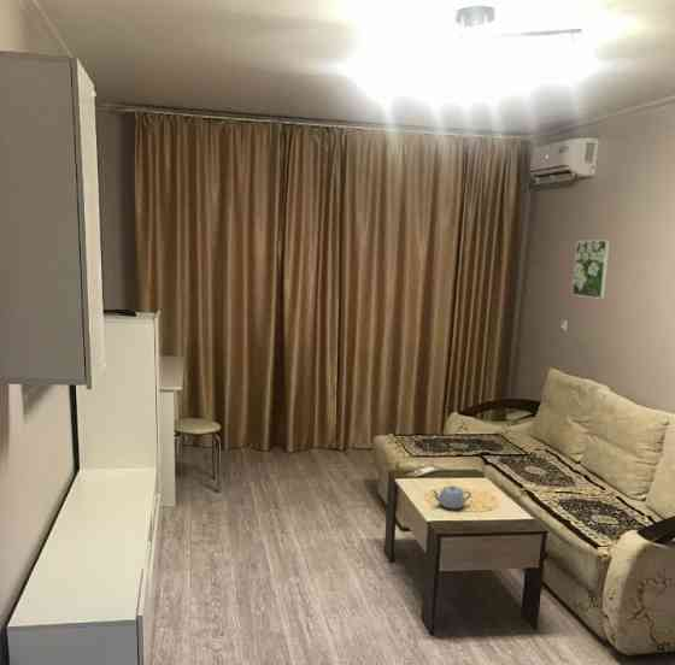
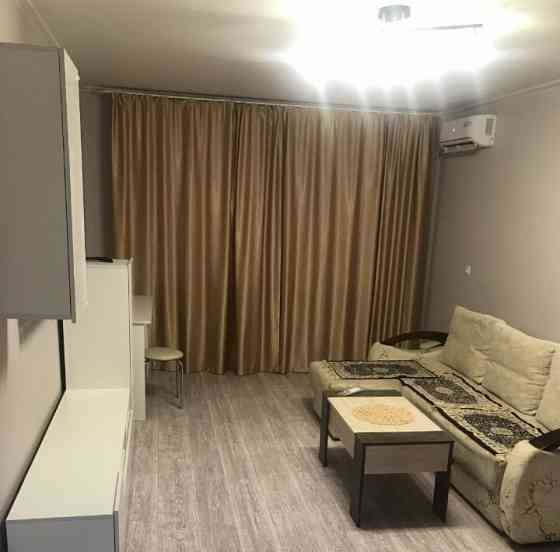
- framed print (589, 269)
- teapot (451, 495)
